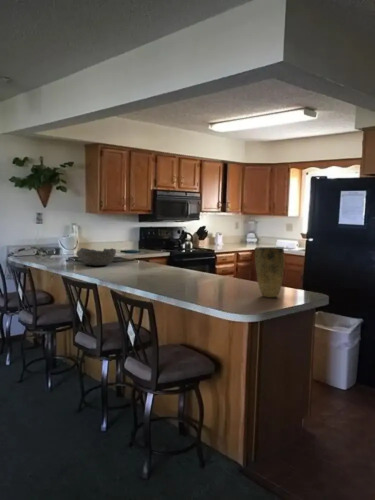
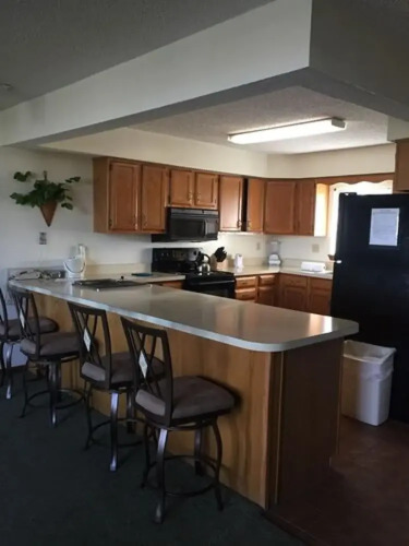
- vase (268, 271)
- bowl (96, 257)
